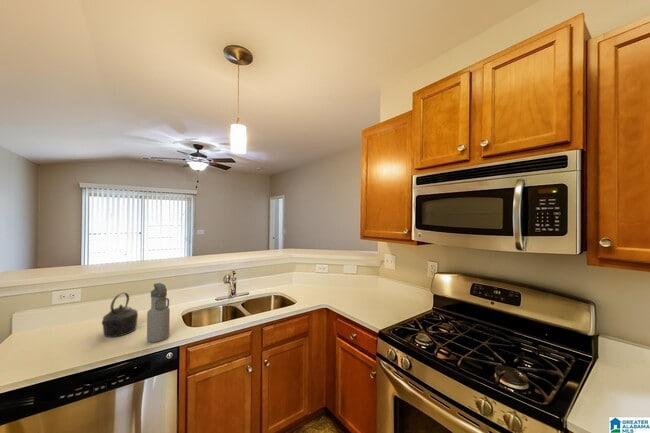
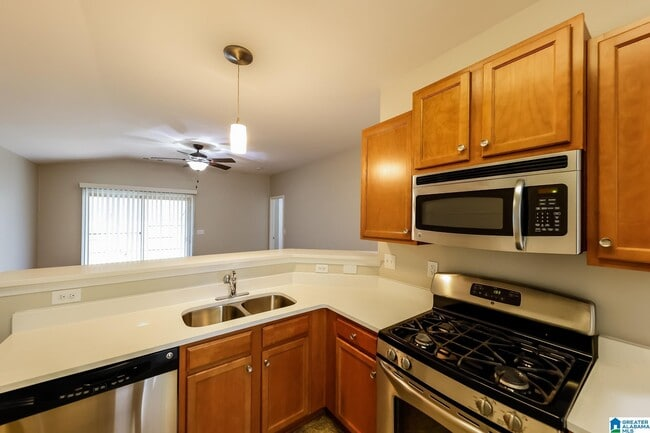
- kettle (116, 315)
- water bottle (158, 311)
